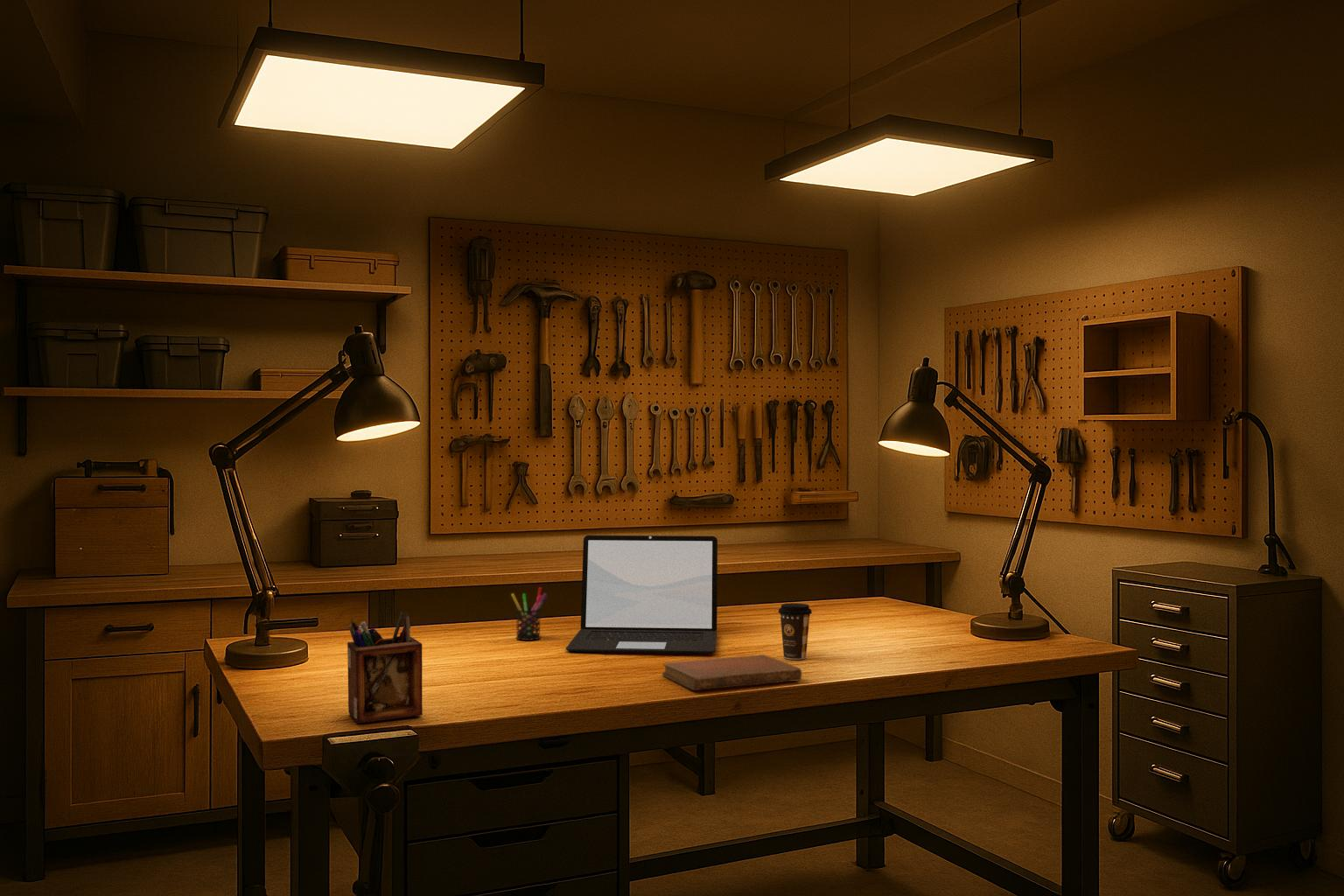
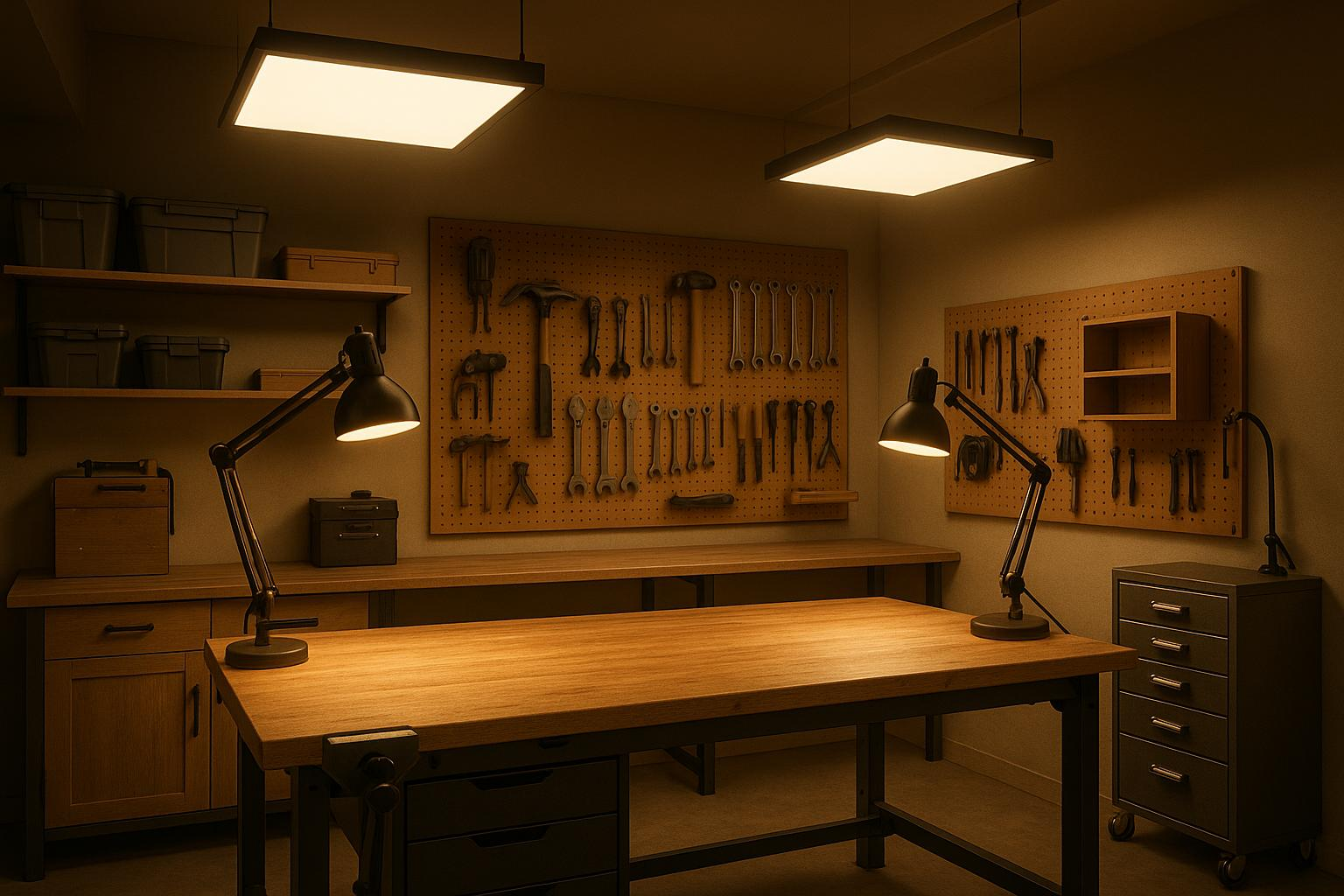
- laptop (645, 591)
- notebook (731, 671)
- coffee cup (794, 631)
- desk organizer (384, 664)
- pen holder (528, 612)
